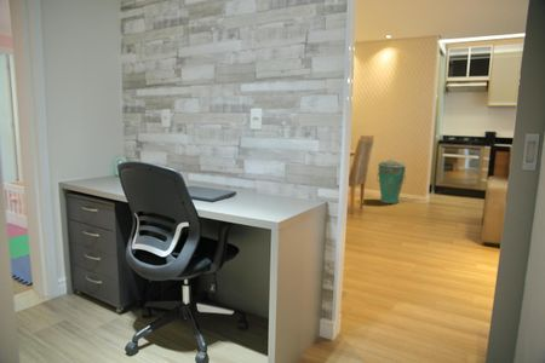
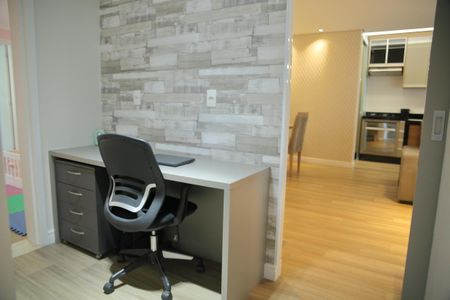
- trash can (390, 180)
